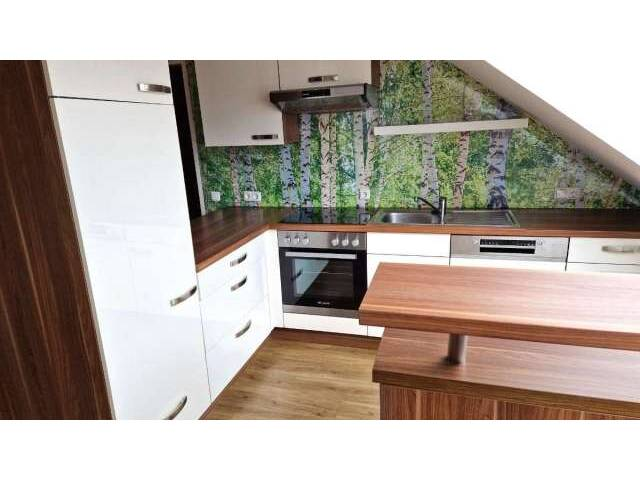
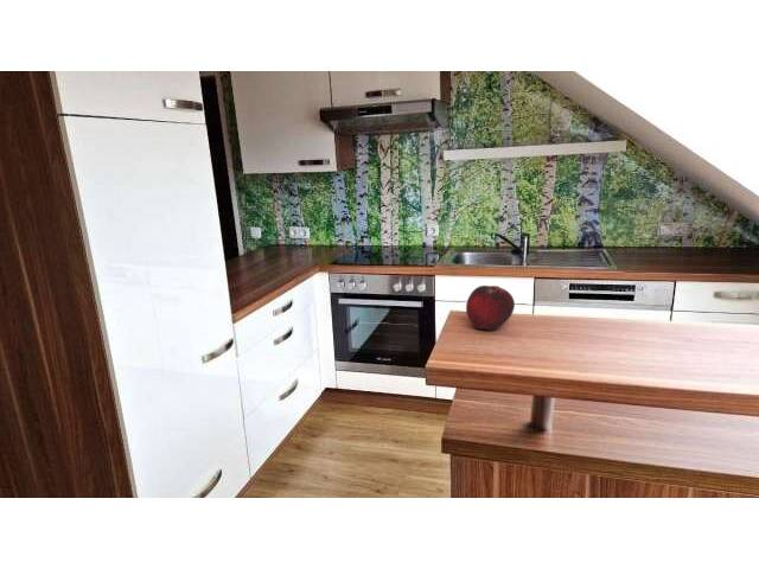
+ fruit (489, 307)
